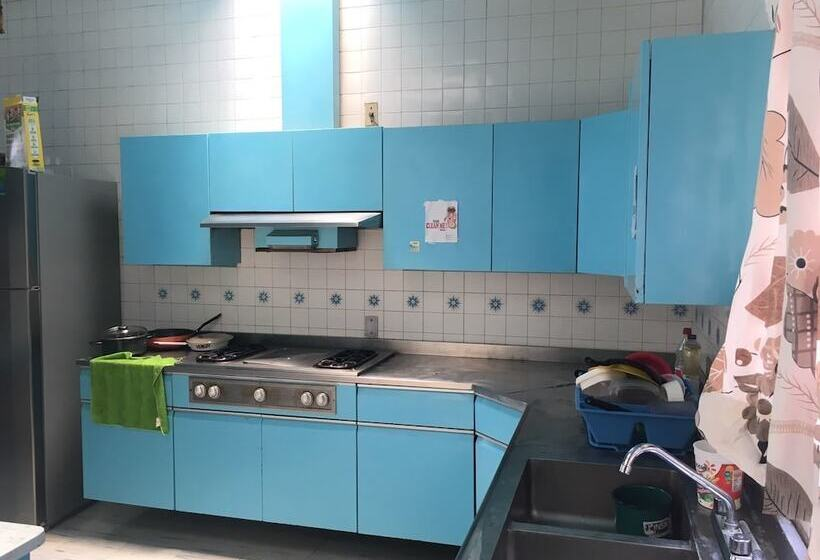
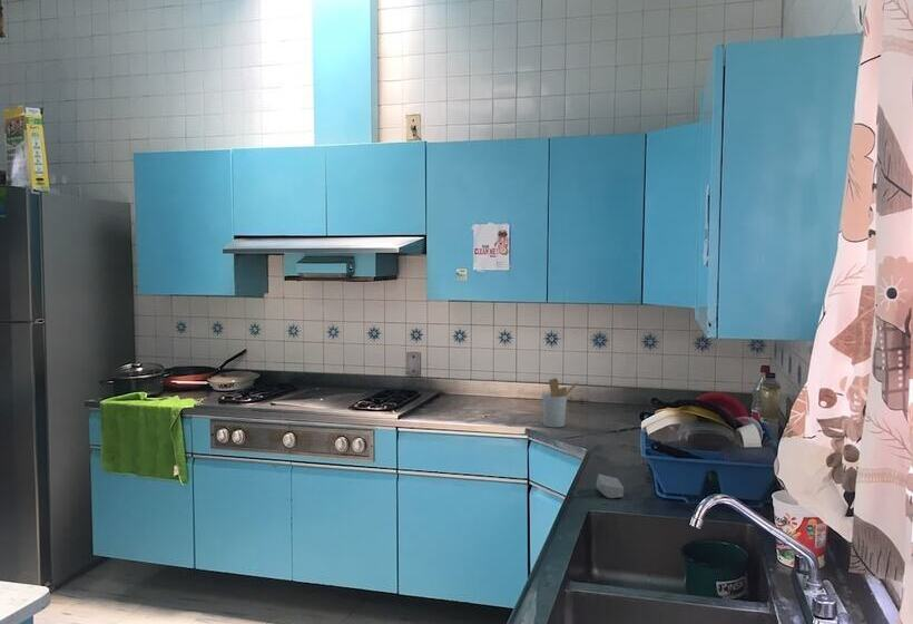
+ utensil holder (560, 402)
+ soap bar (609, 485)
